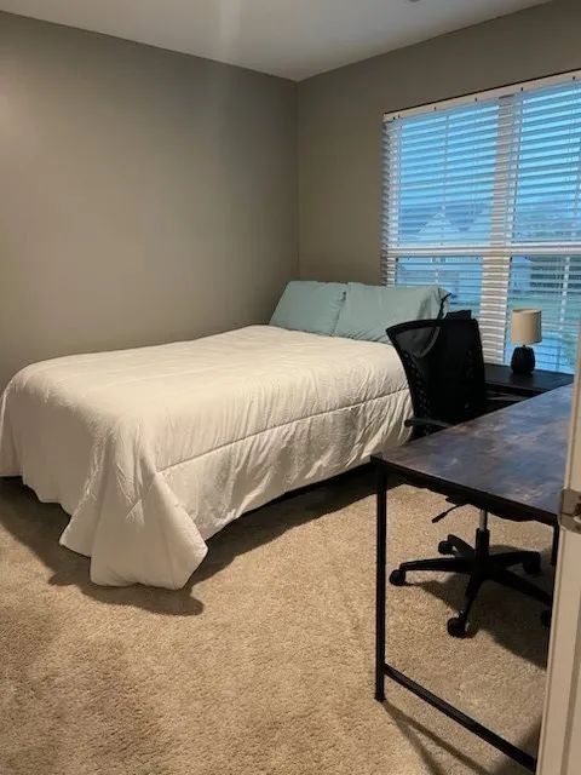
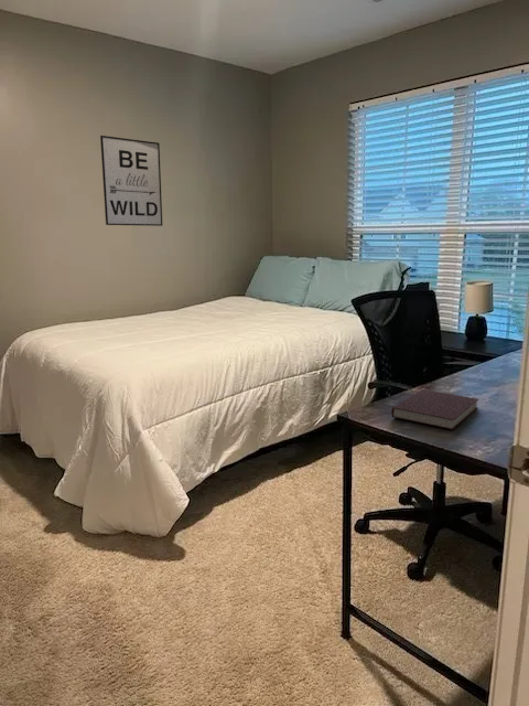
+ wall art (132, 183)
+ notebook (435, 407)
